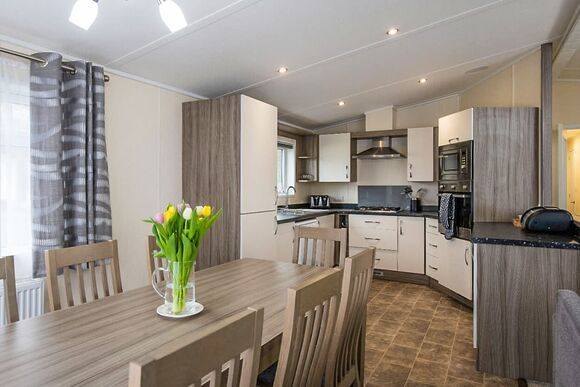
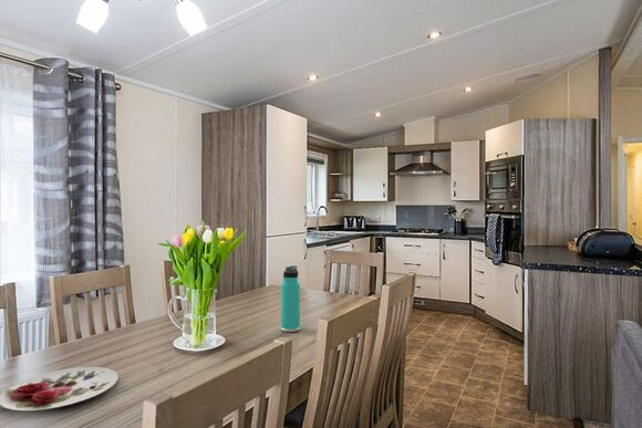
+ plate (62, 385)
+ thermos bottle (290, 297)
